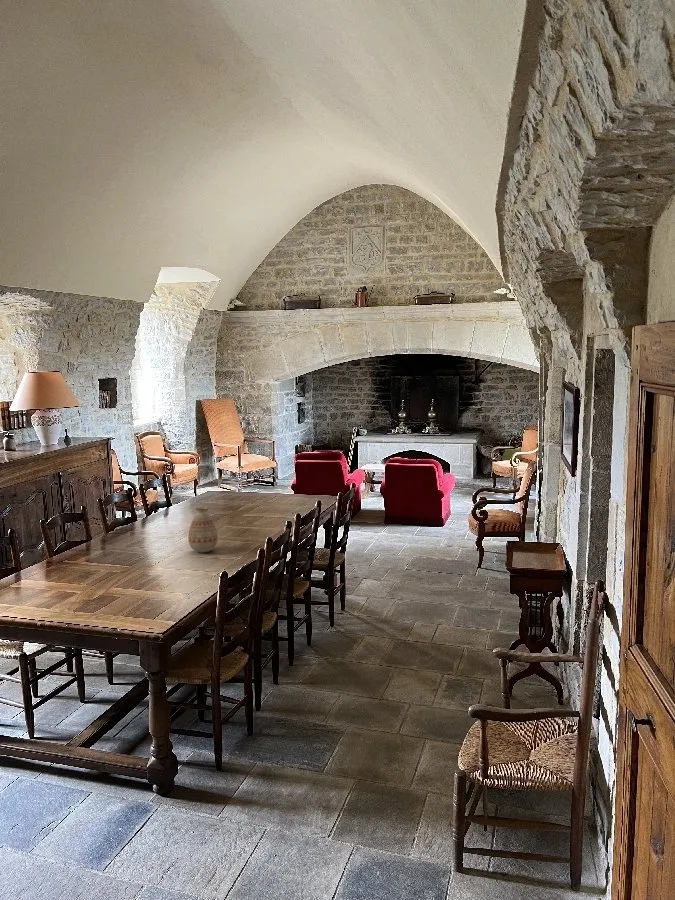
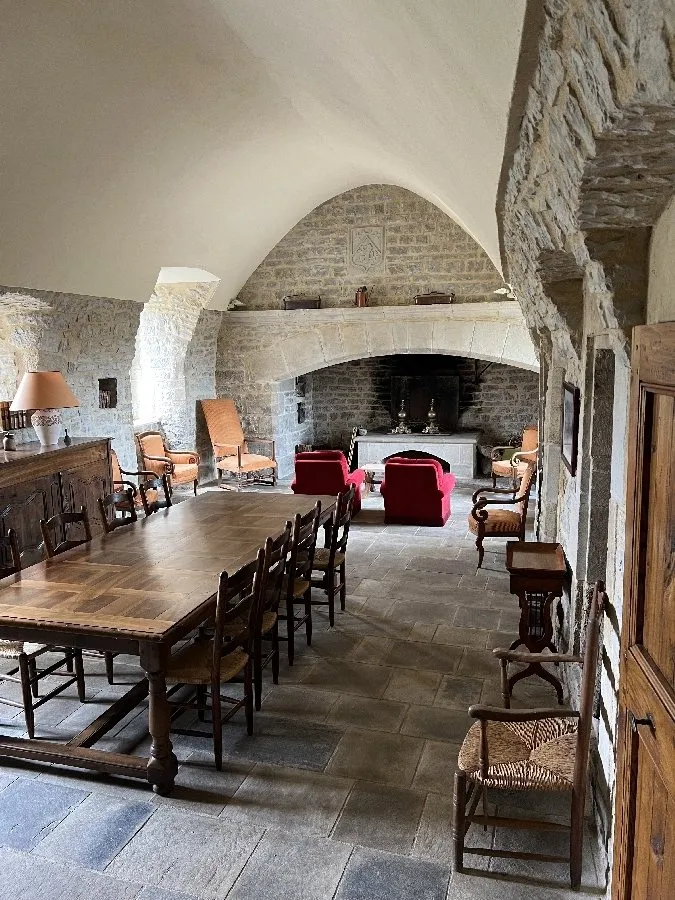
- vase (202, 529)
